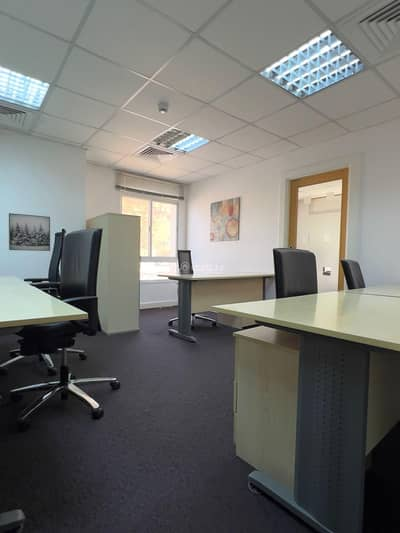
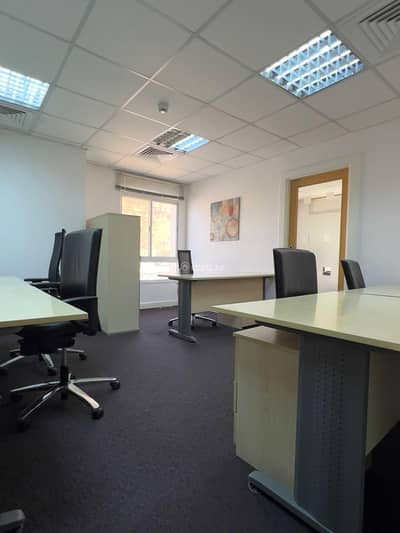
- wall art (30, 232)
